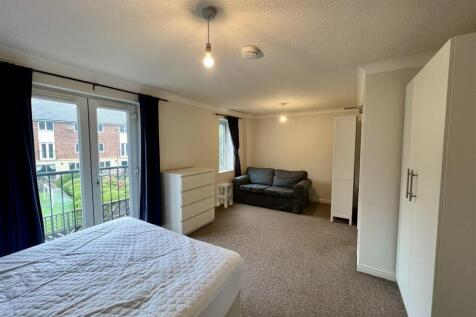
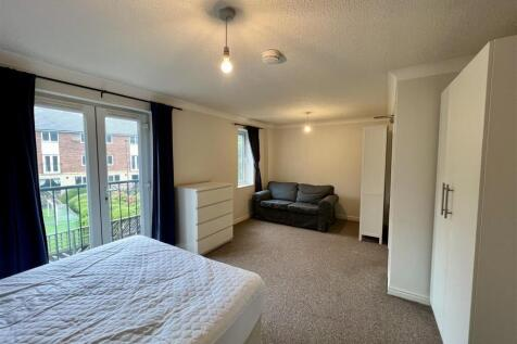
- side table (224, 194)
